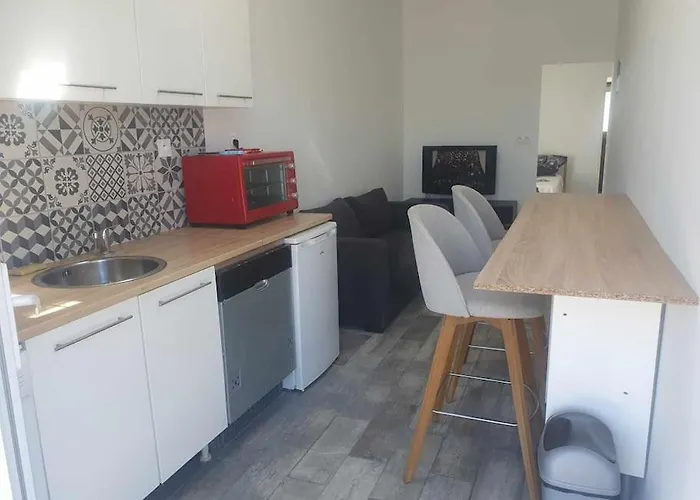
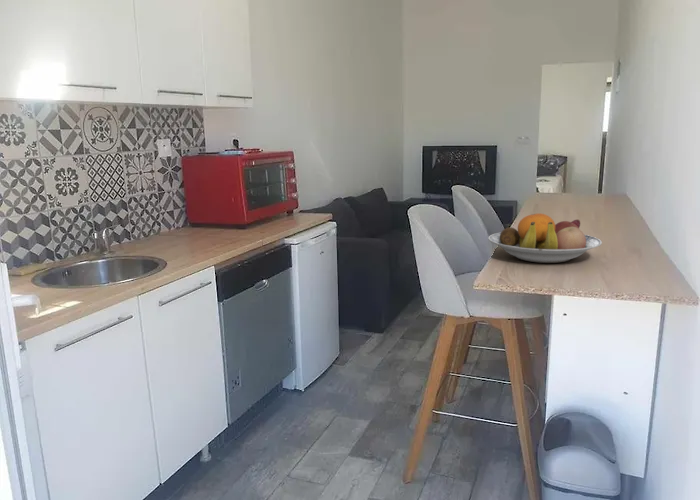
+ fruit bowl (543, 234)
